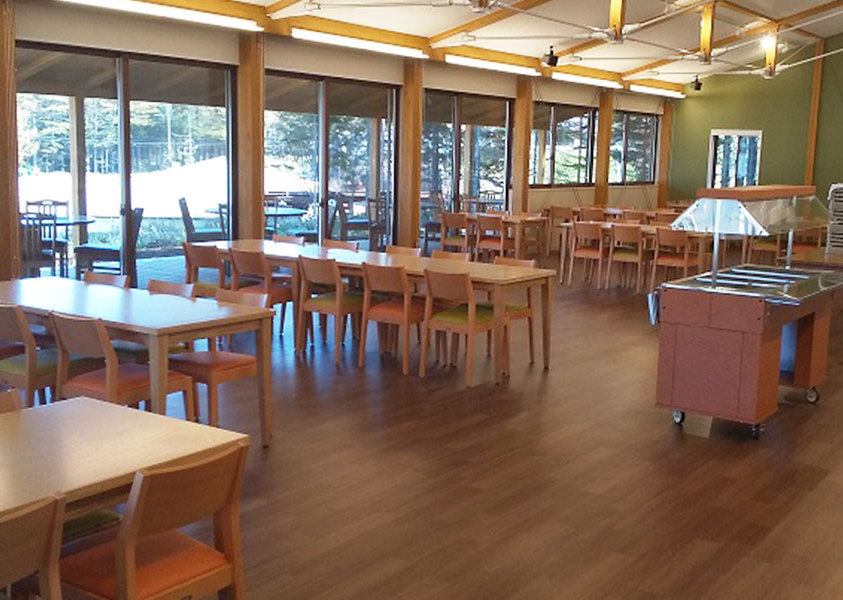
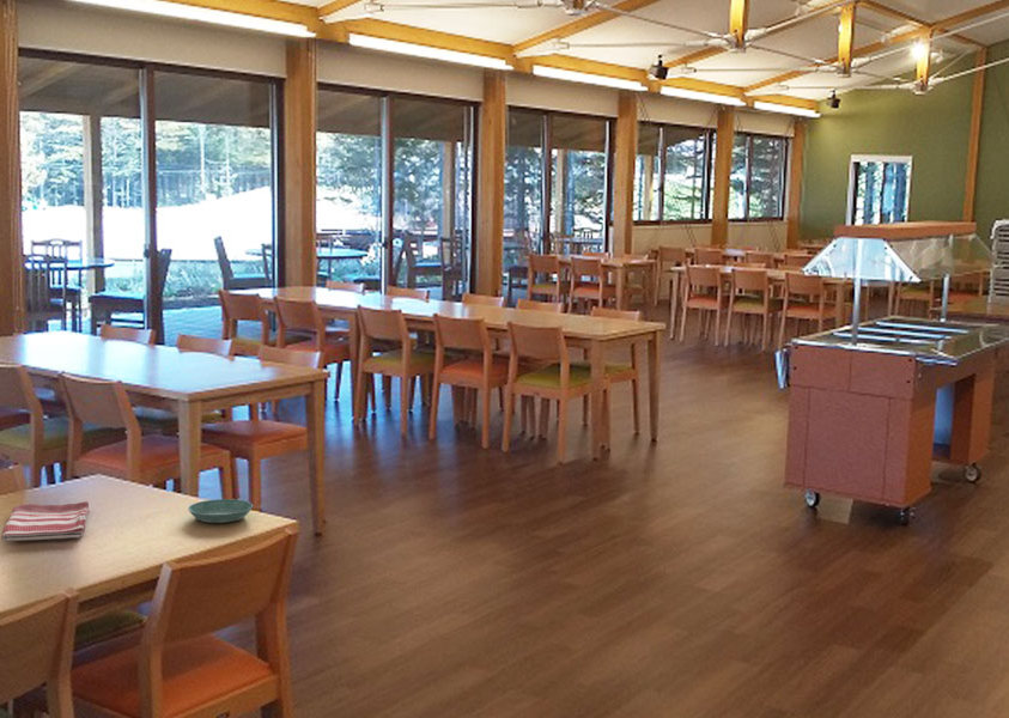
+ dish towel (47, 519)
+ saucer (220, 511)
